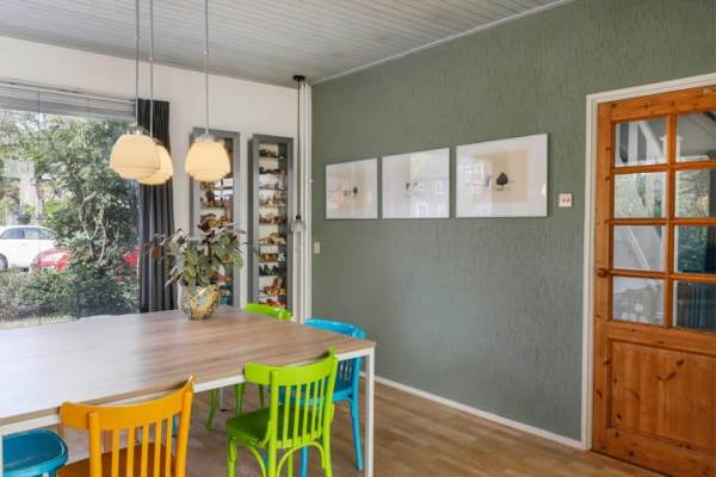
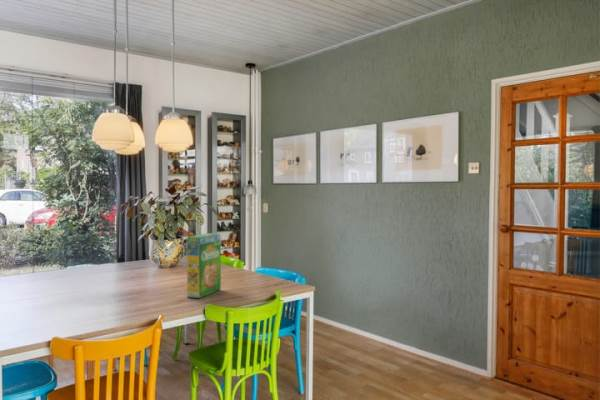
+ cereal box (204, 264)
